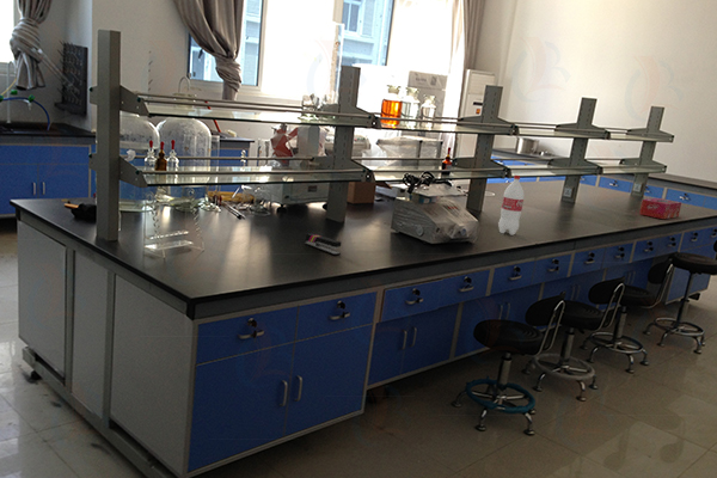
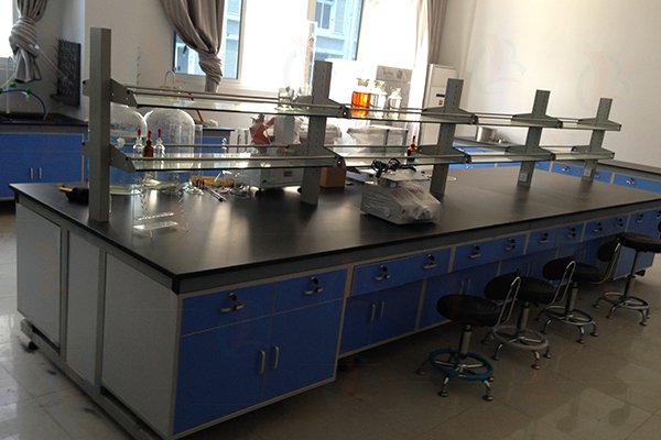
- tissue box (660, 208)
- bottle (511, 204)
- stapler (323, 243)
